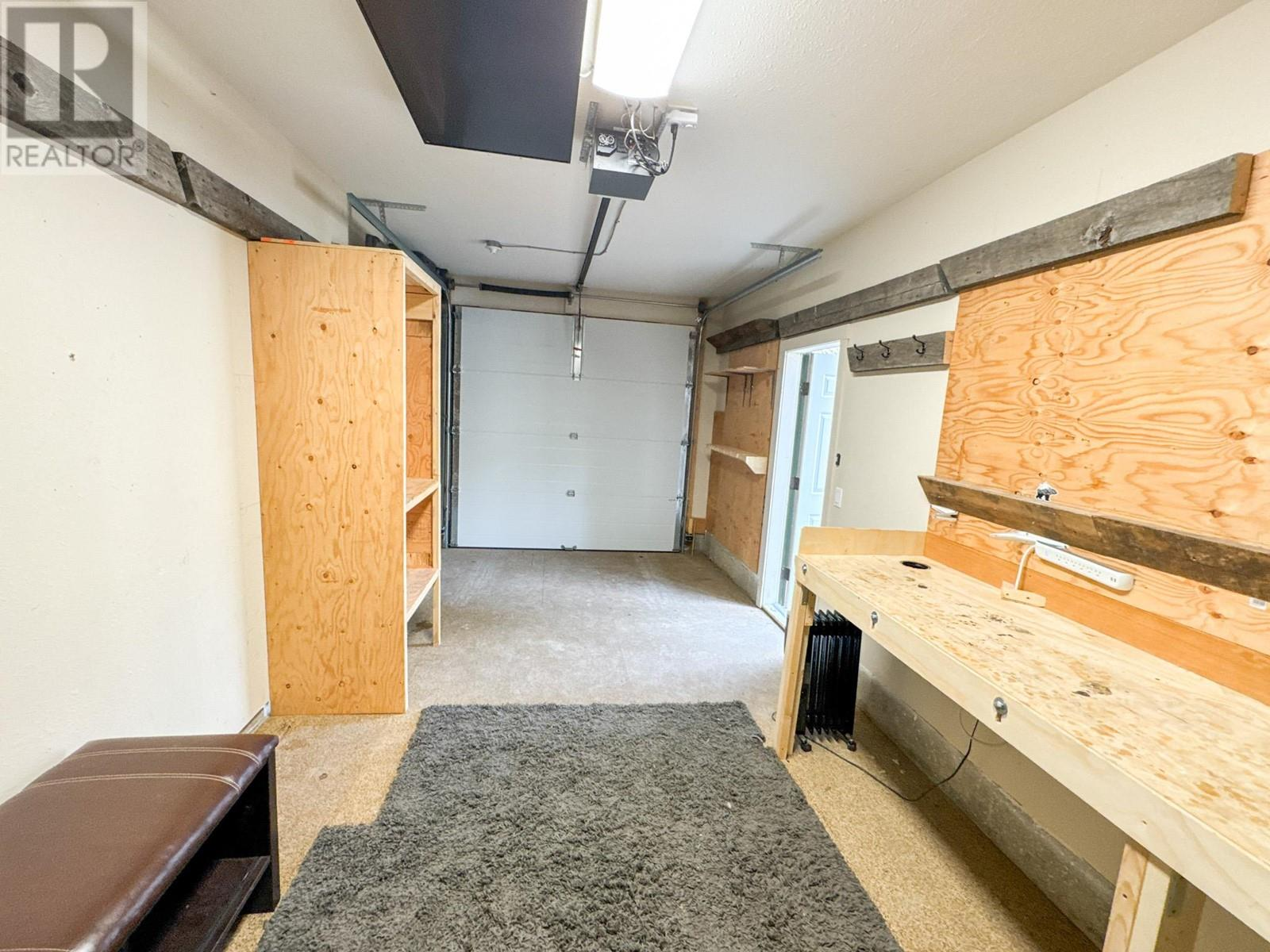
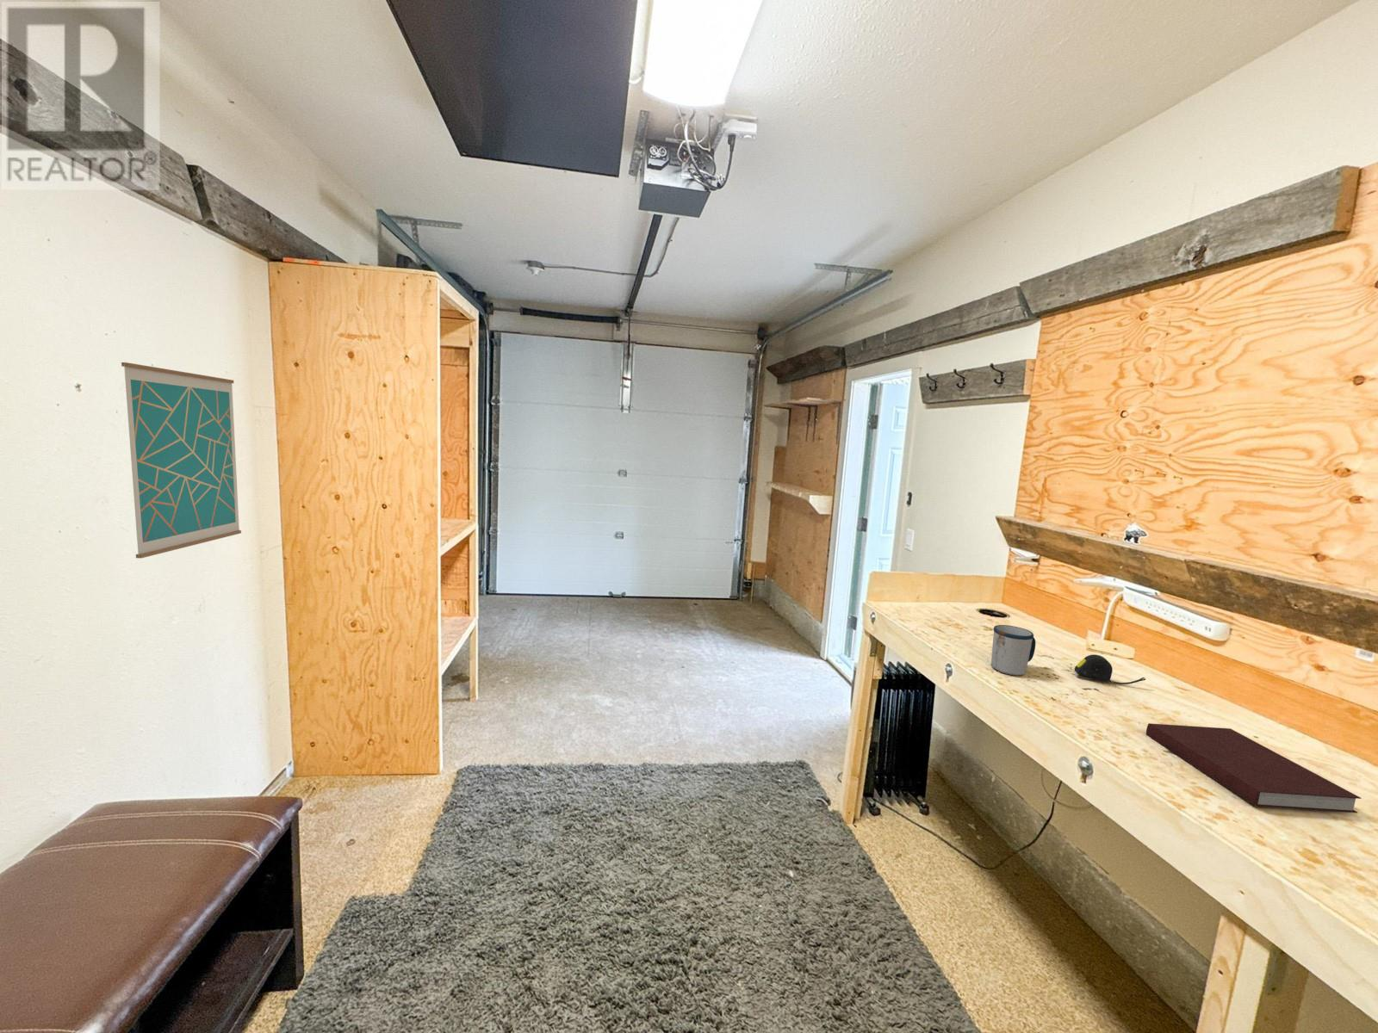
+ mug (1013, 650)
+ tape measure (1110, 671)
+ wall art (190, 460)
+ notebook (1241, 763)
